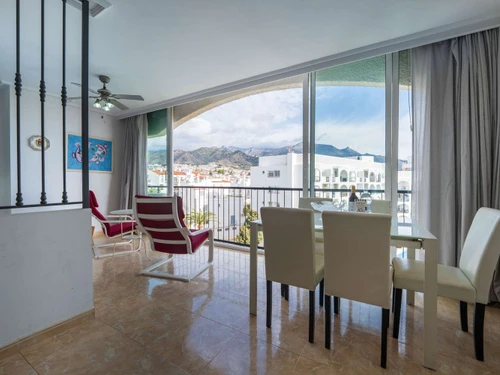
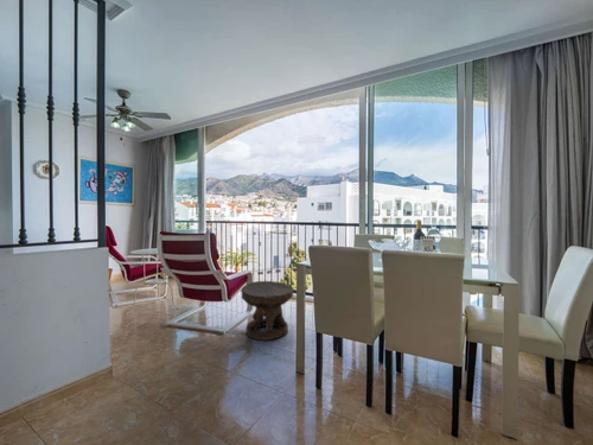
+ side table (267, 309)
